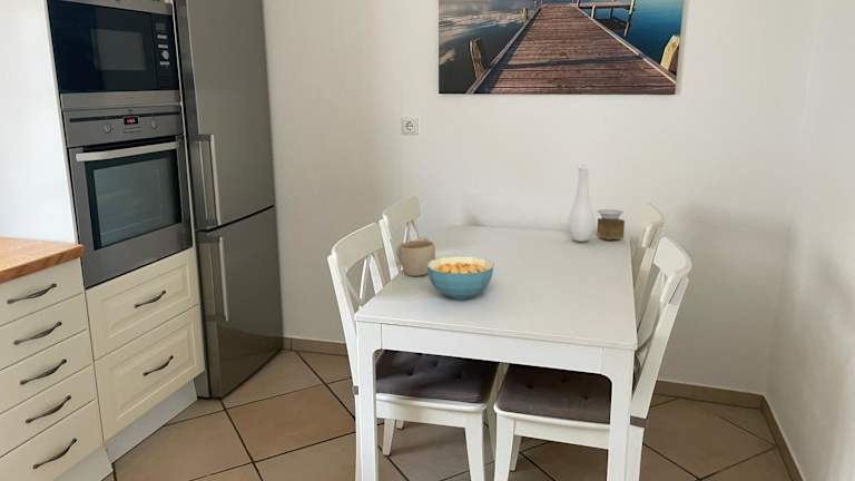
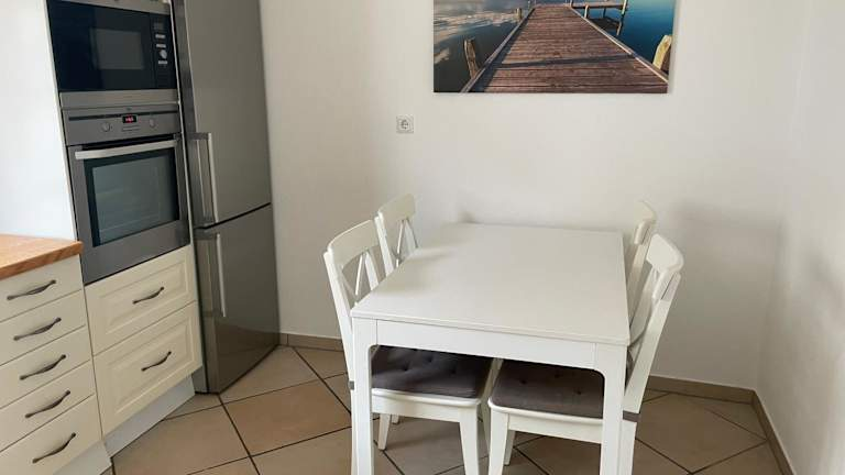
- cereal bowl (460, 281)
- cup (420, 256)
- vase (590, 205)
